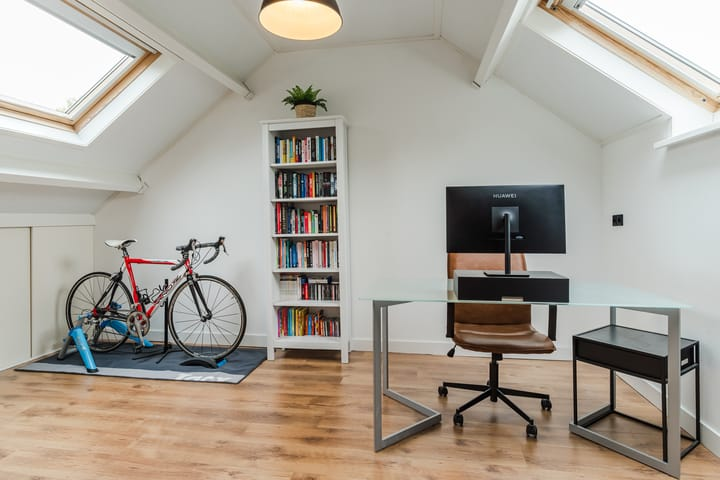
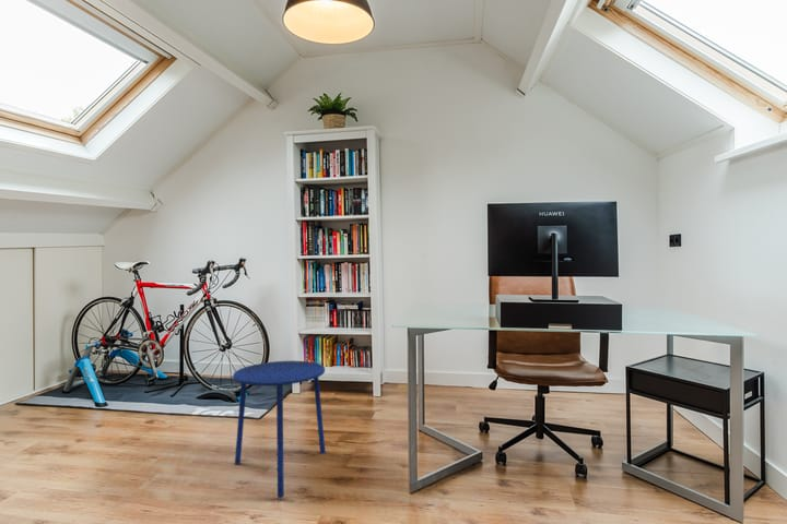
+ side table (279, 421)
